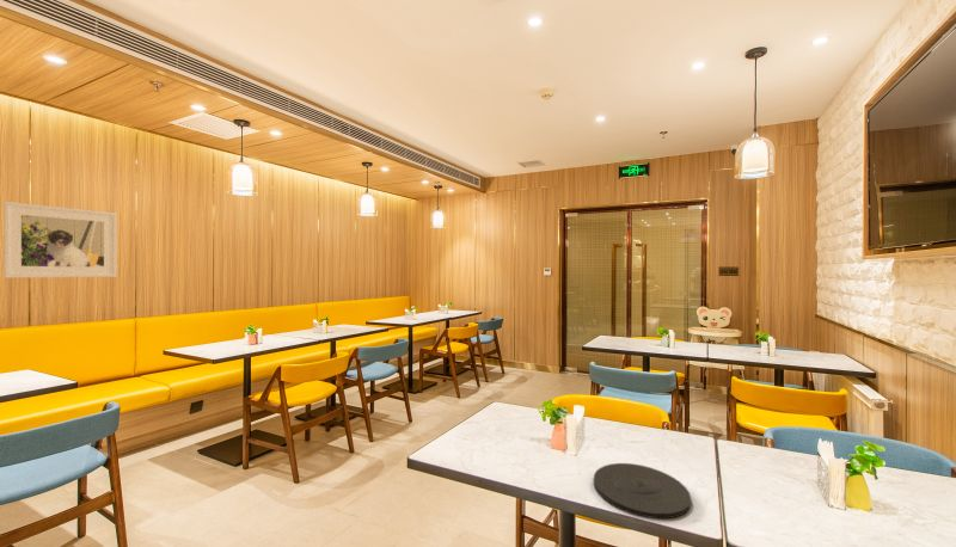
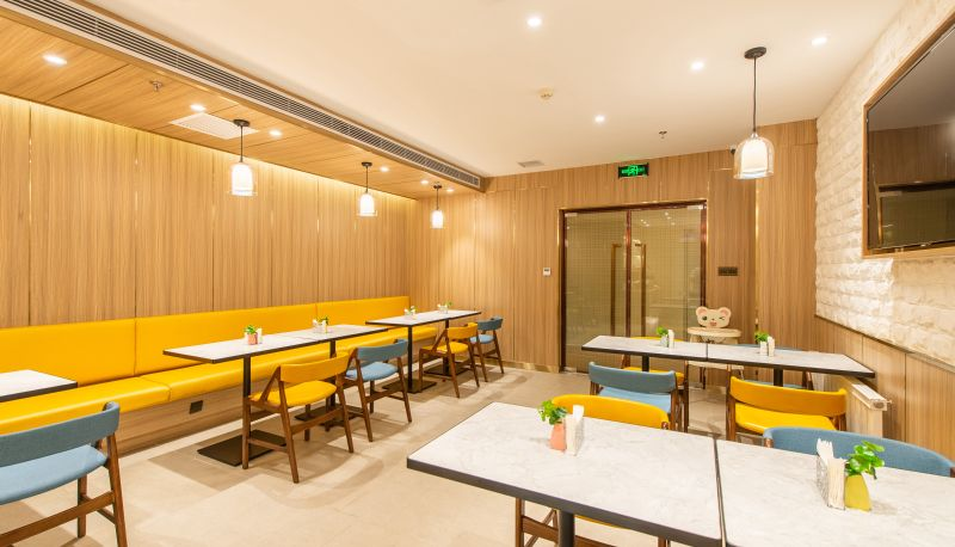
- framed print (65, 242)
- plate (639, 484)
